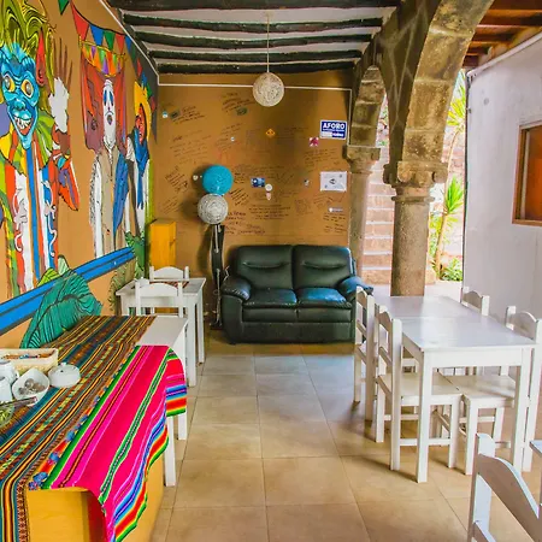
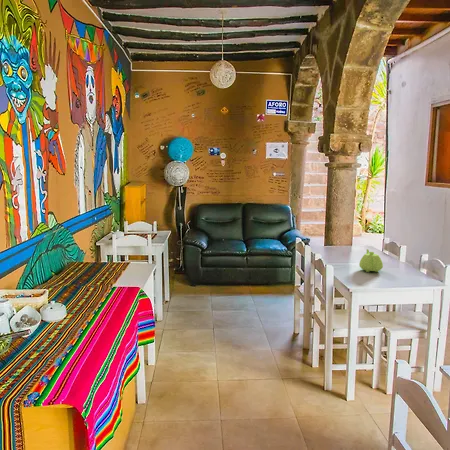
+ teapot (371, 261)
